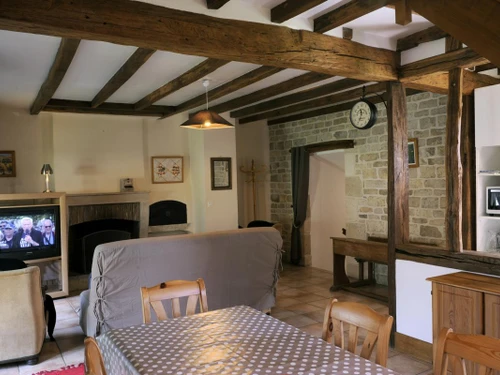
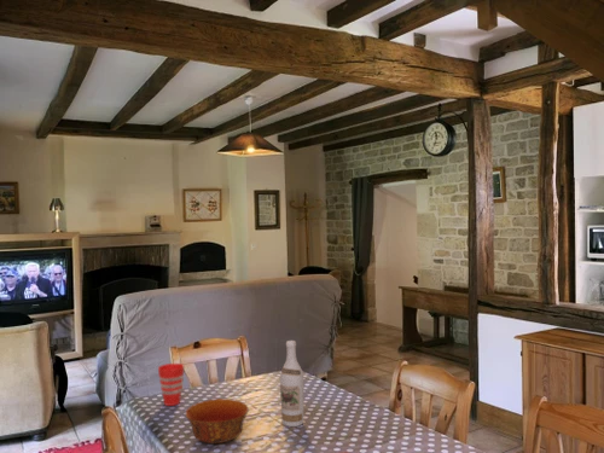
+ wine bottle (291, 382)
+ bowl (217, 423)
+ cup (172, 384)
